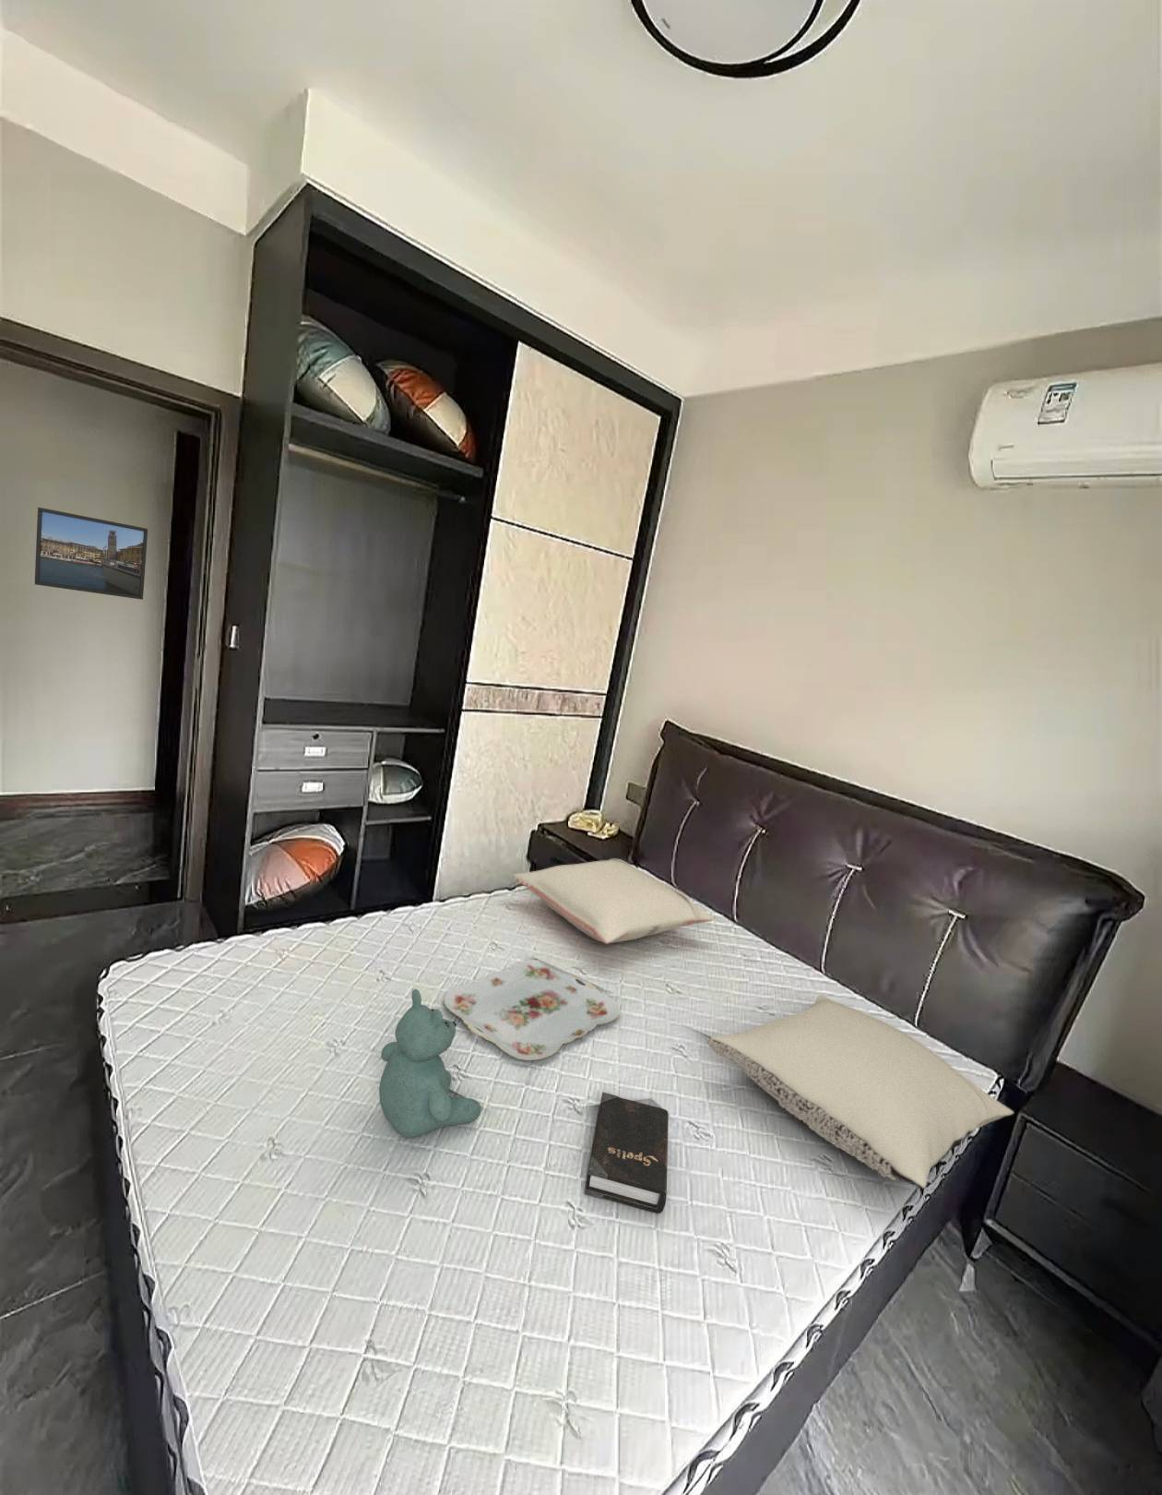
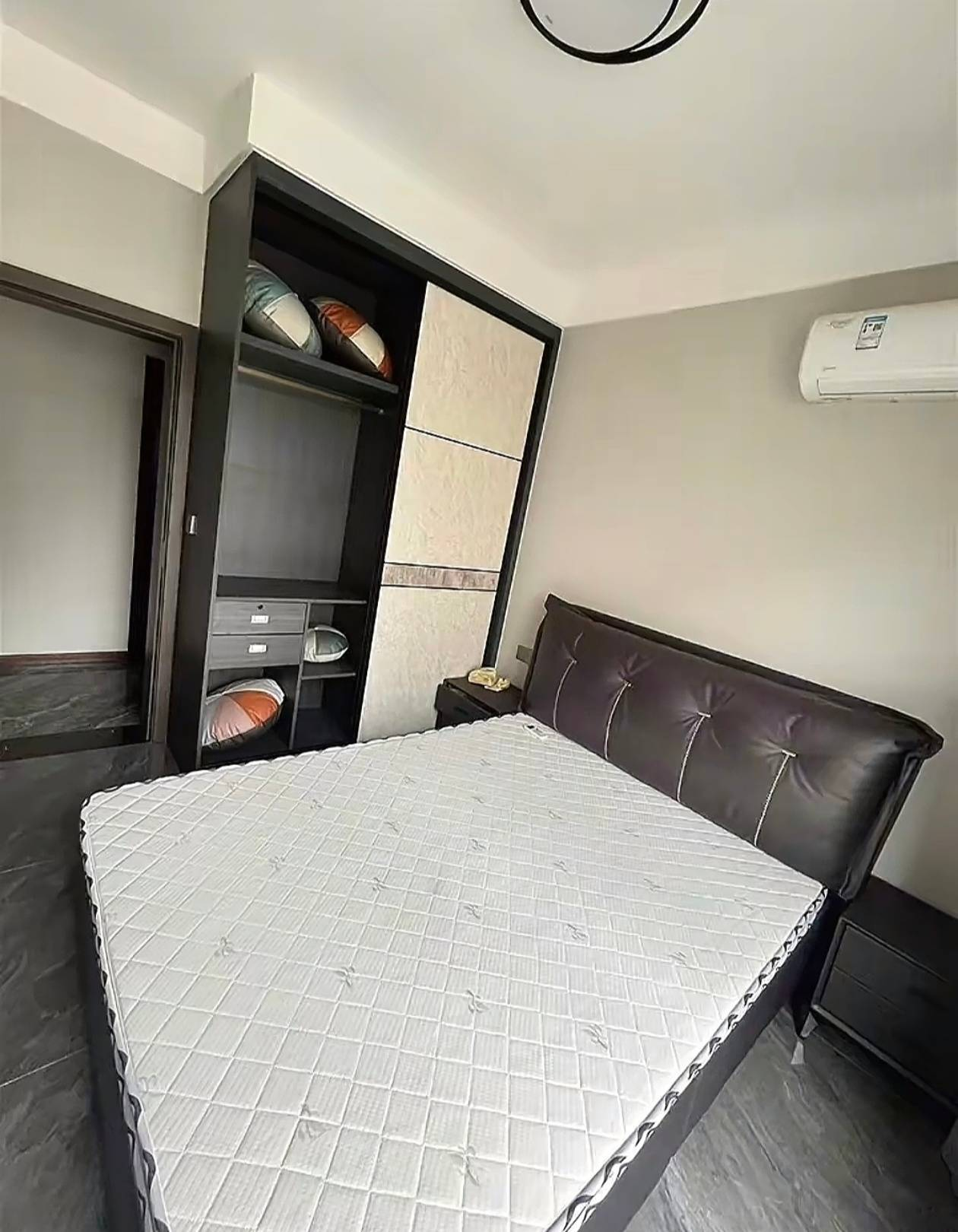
- pillow (611, 898)
- stuffed bear (435, 1057)
- hardback book (630, 1148)
- serving tray (534, 1005)
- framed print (92, 556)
- pillow (858, 1073)
